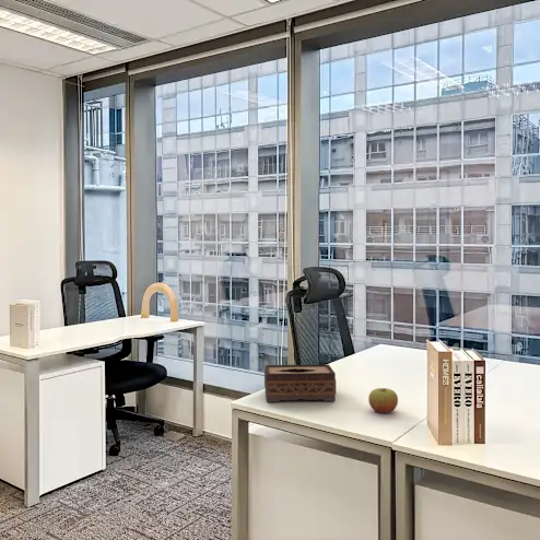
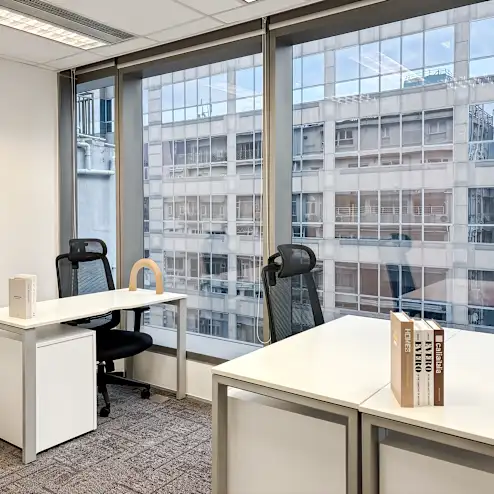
- tissue box (298, 381)
- apple (383, 399)
